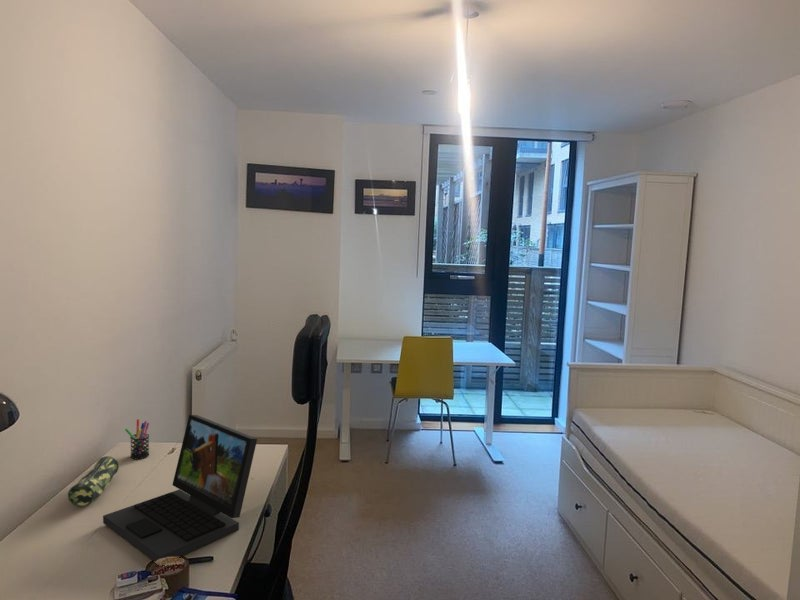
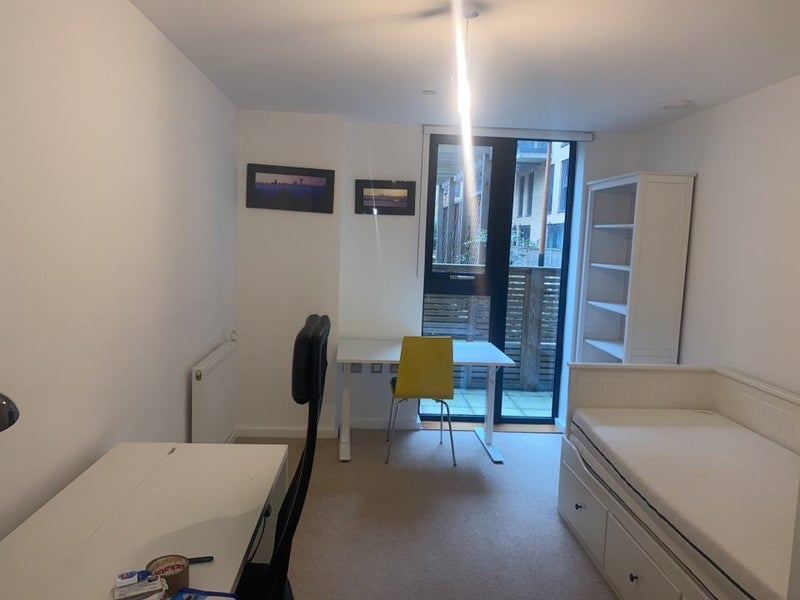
- pen holder (137, 438)
- laptop (180, 479)
- pencil case (94, 481)
